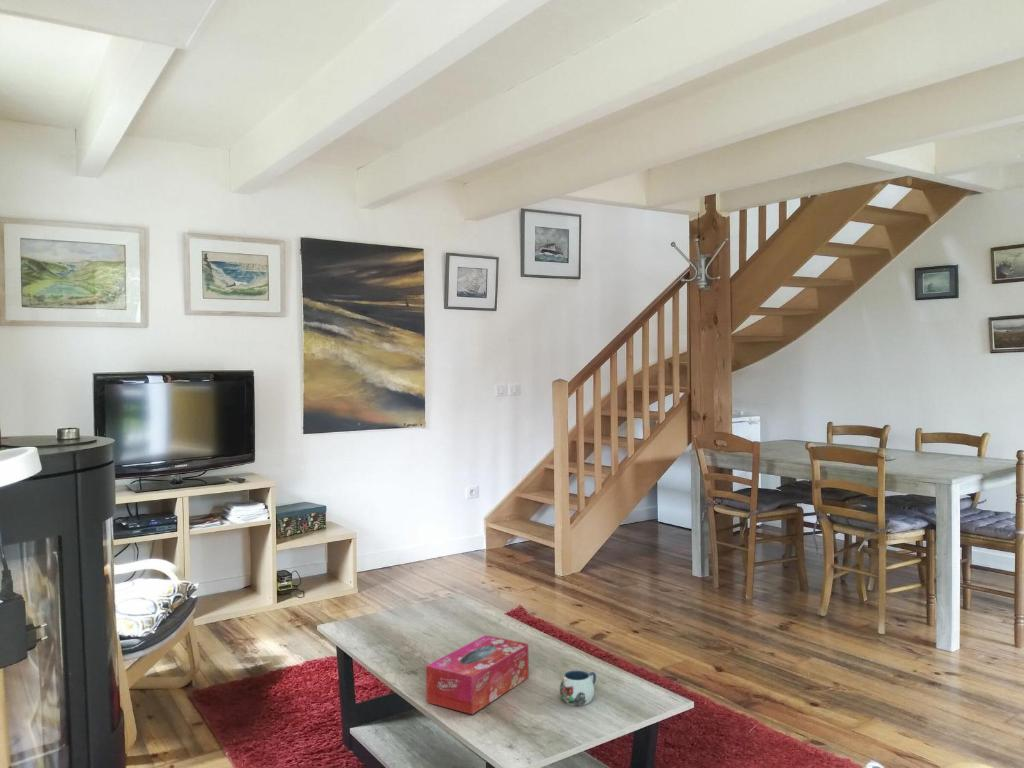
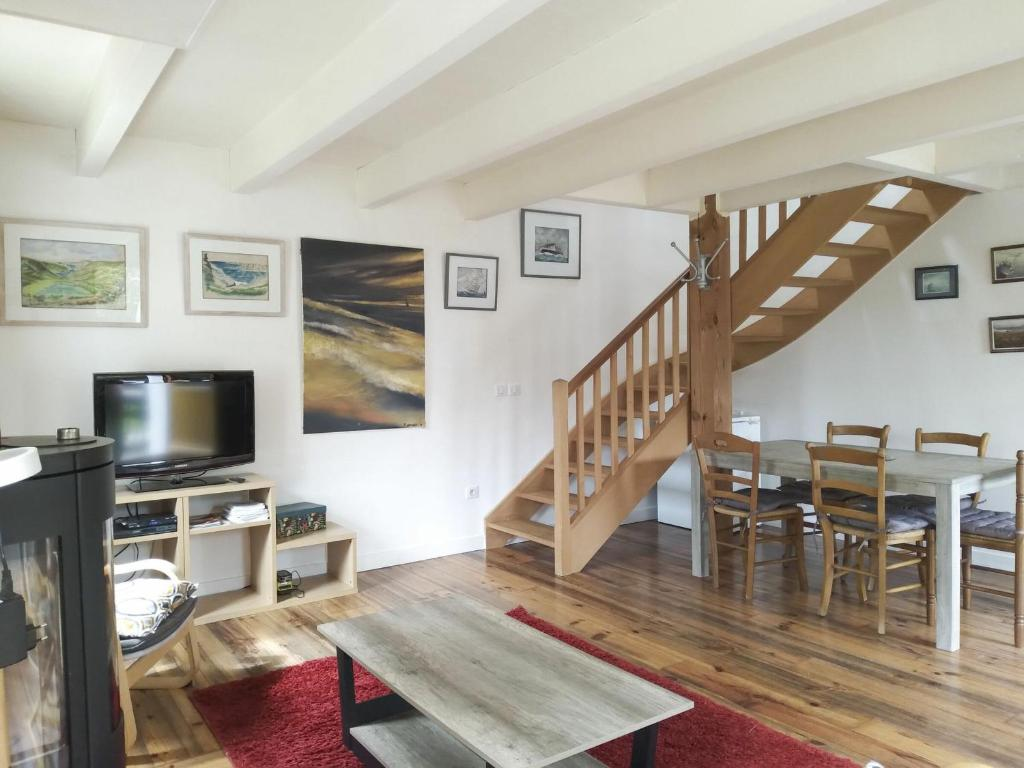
- tissue box (479, 671)
- mug (580, 686)
